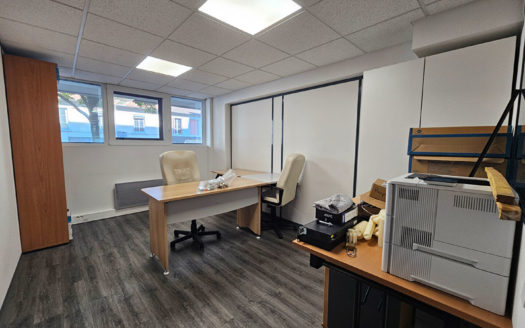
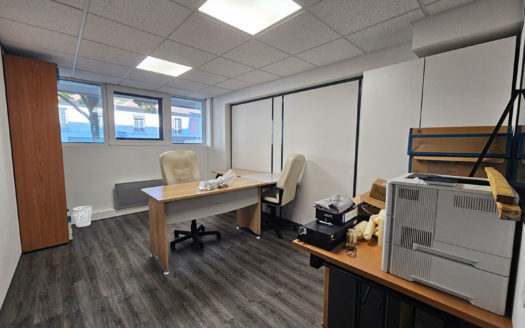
+ wastebasket (82, 216)
